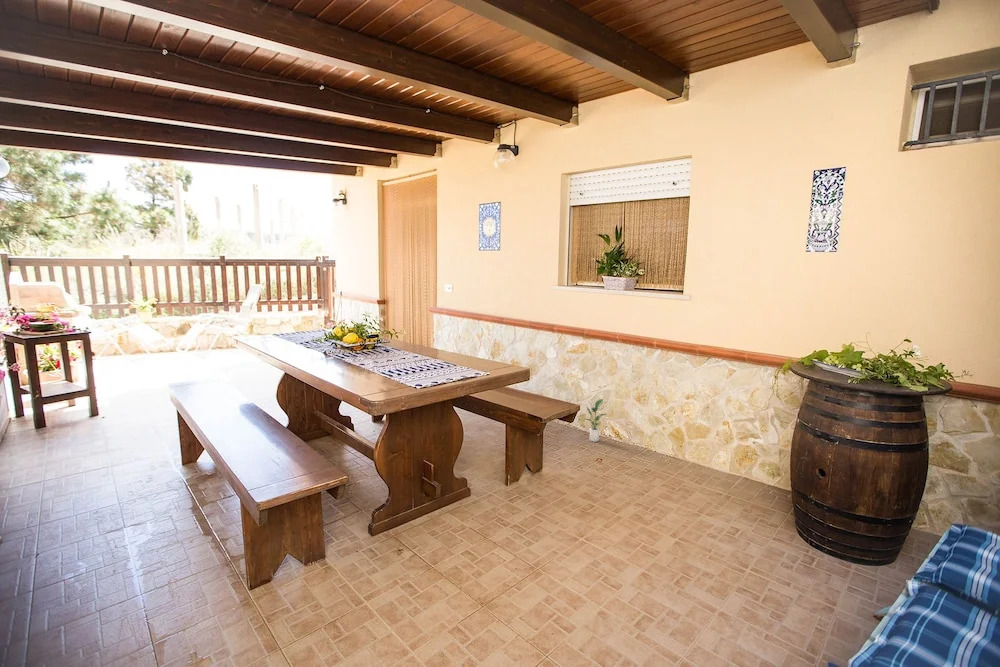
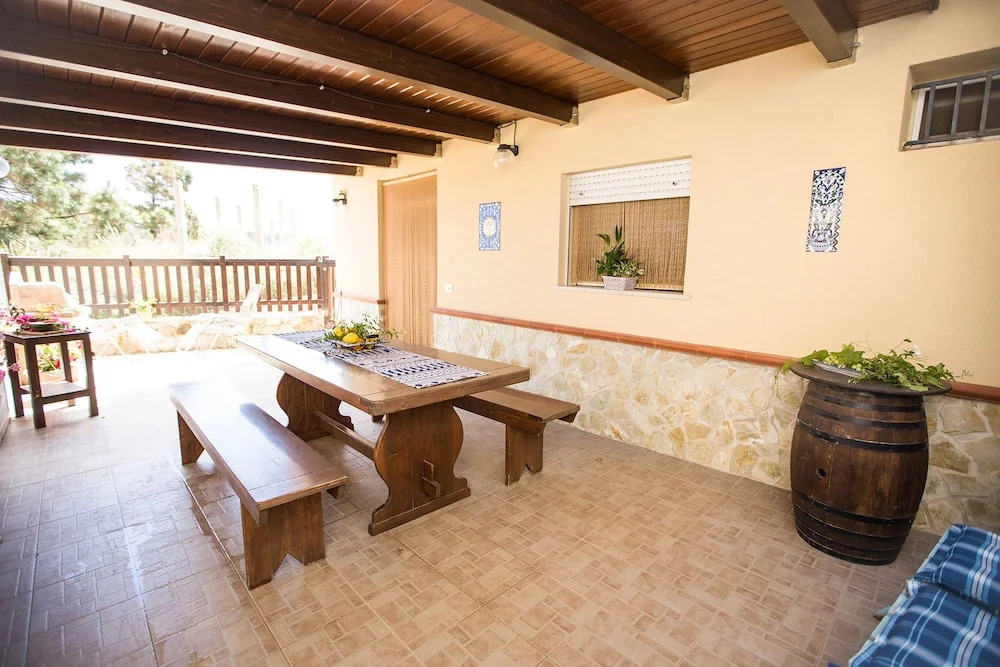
- potted plant (593, 420)
